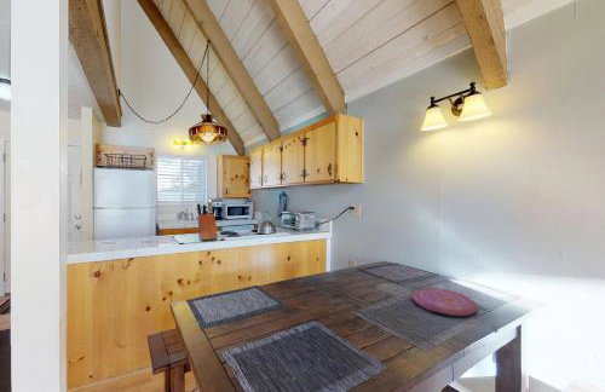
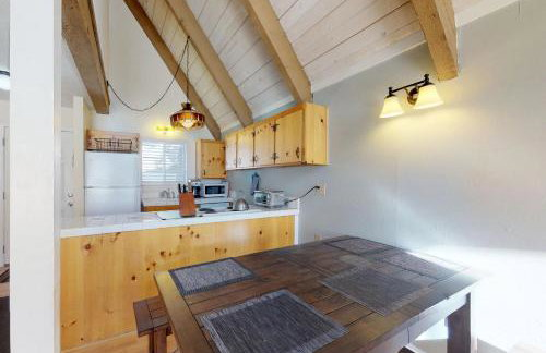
- plate (443, 300)
